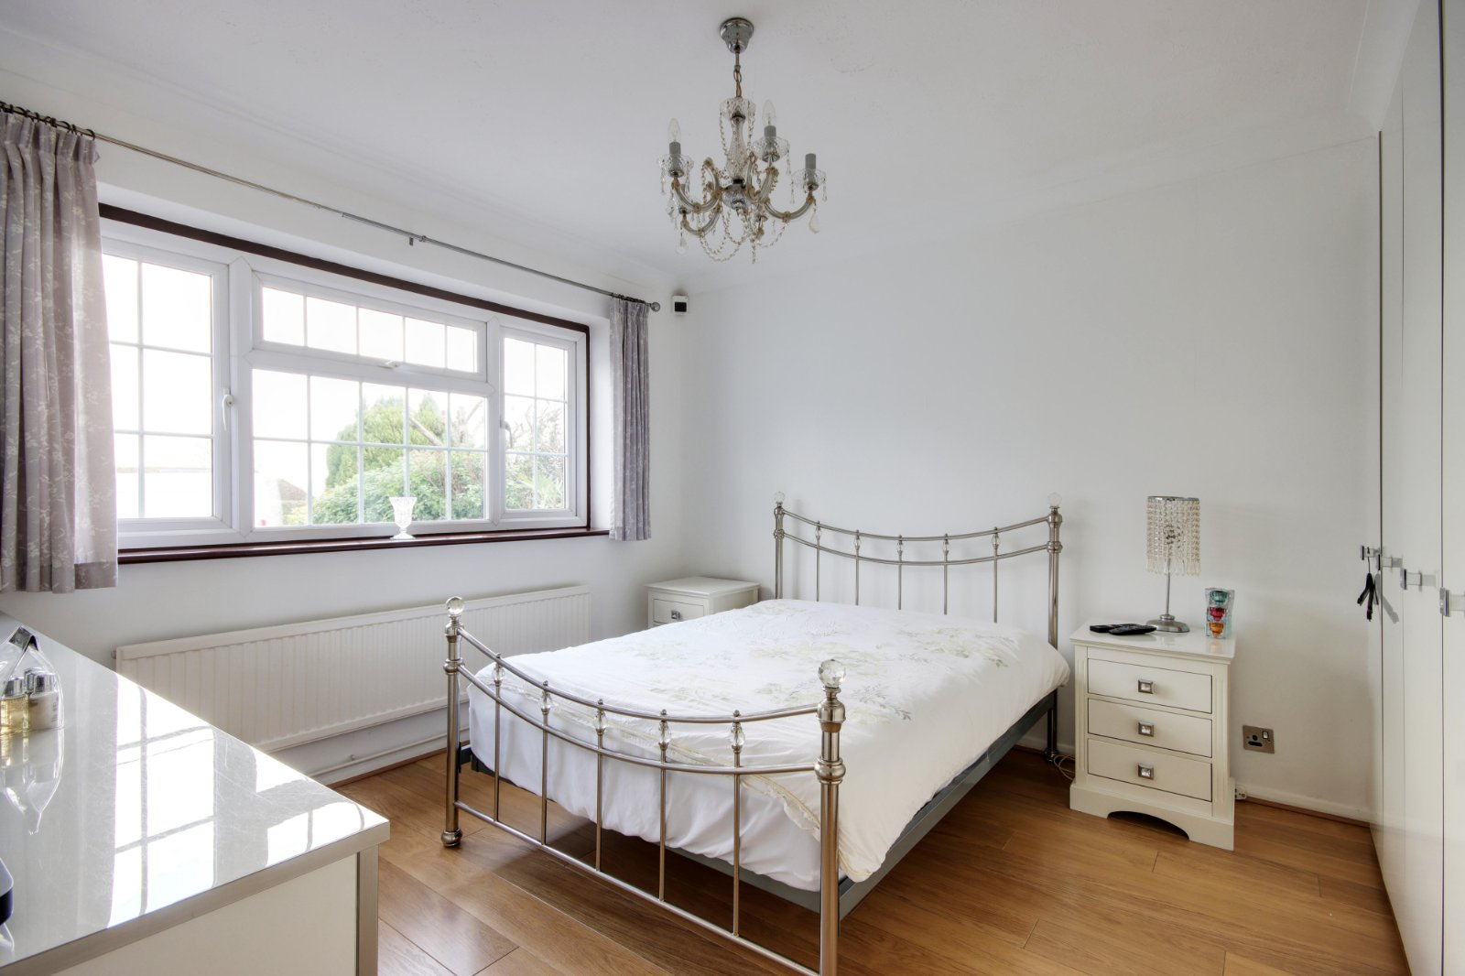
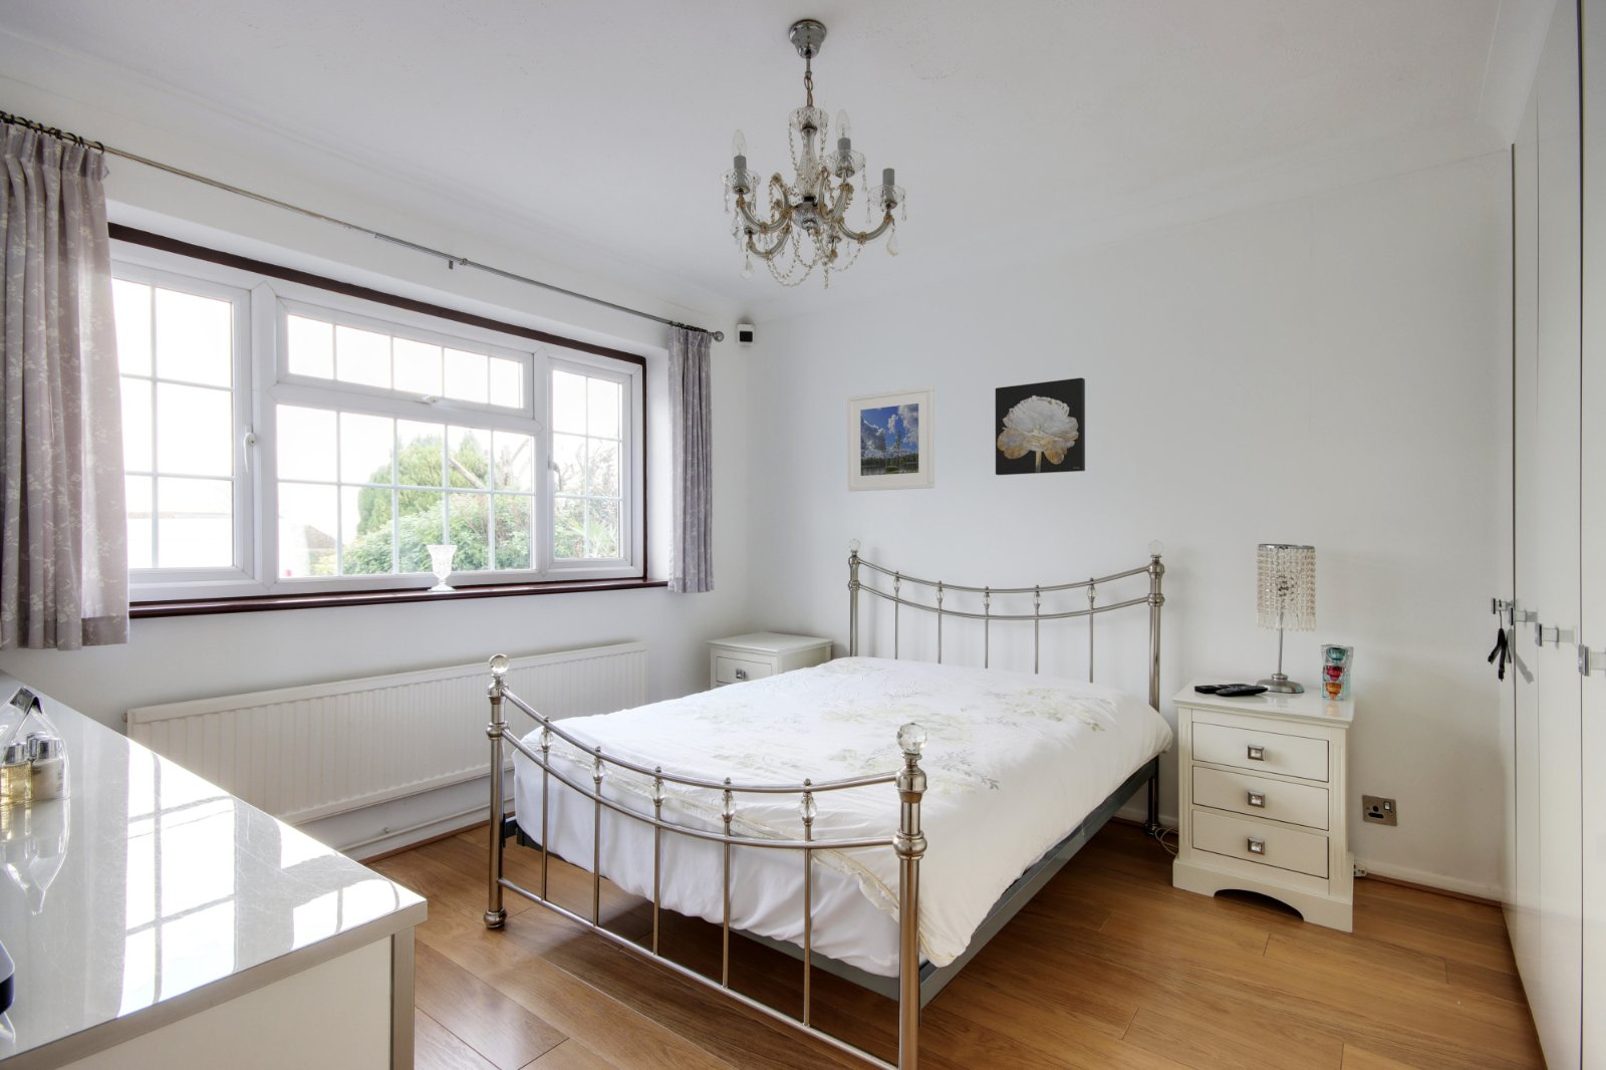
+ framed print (890, 439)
+ wall art (1039, 428)
